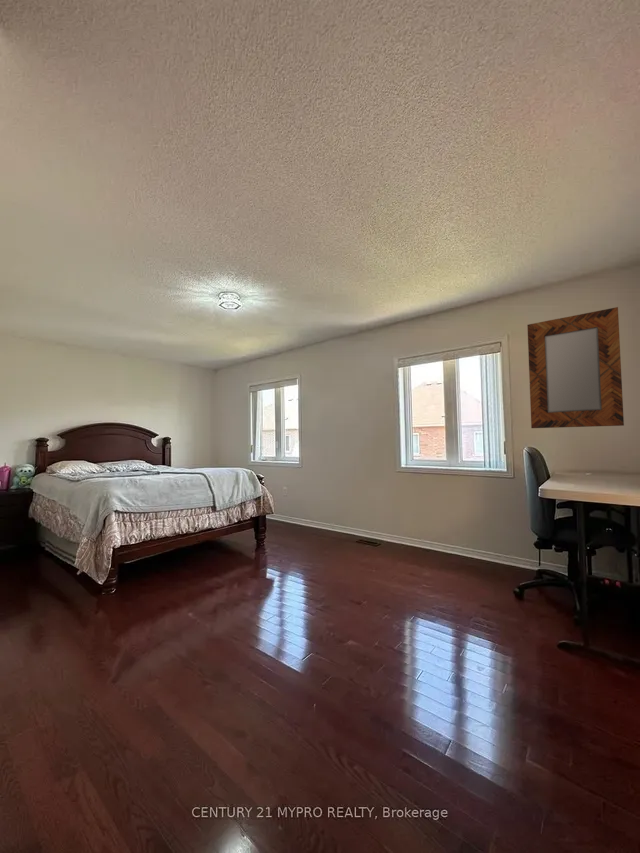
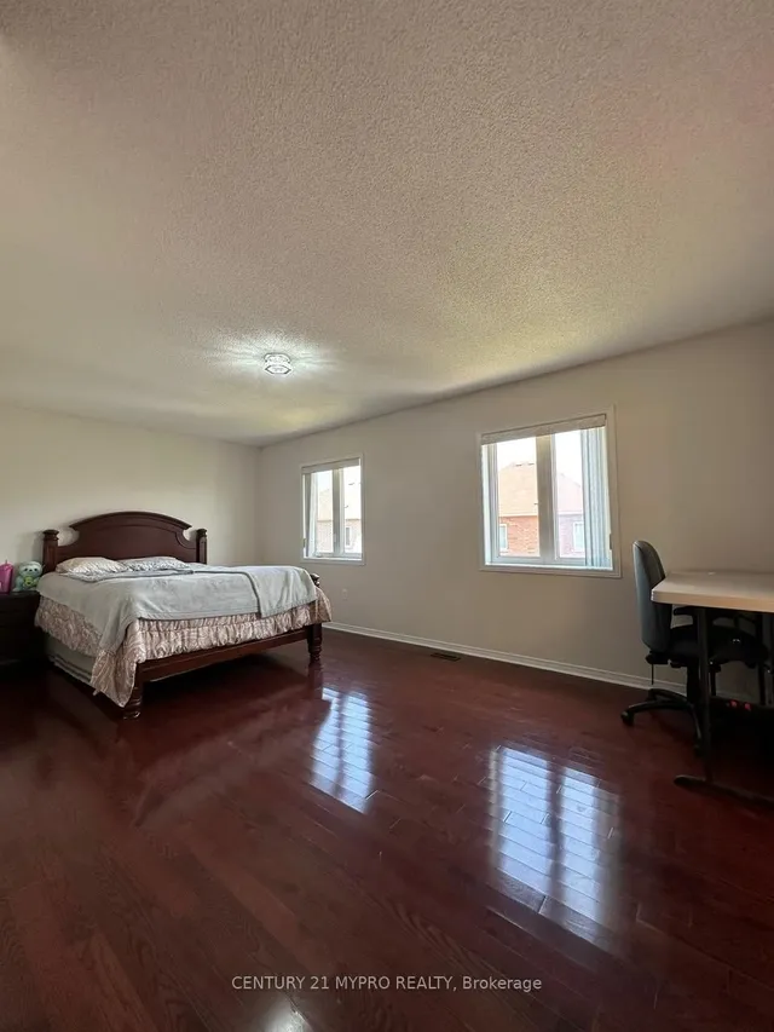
- home mirror (572, 371)
